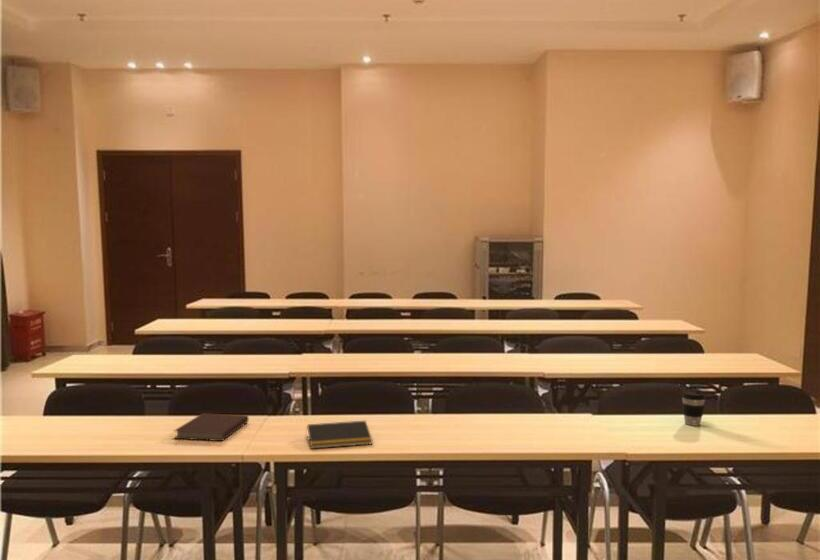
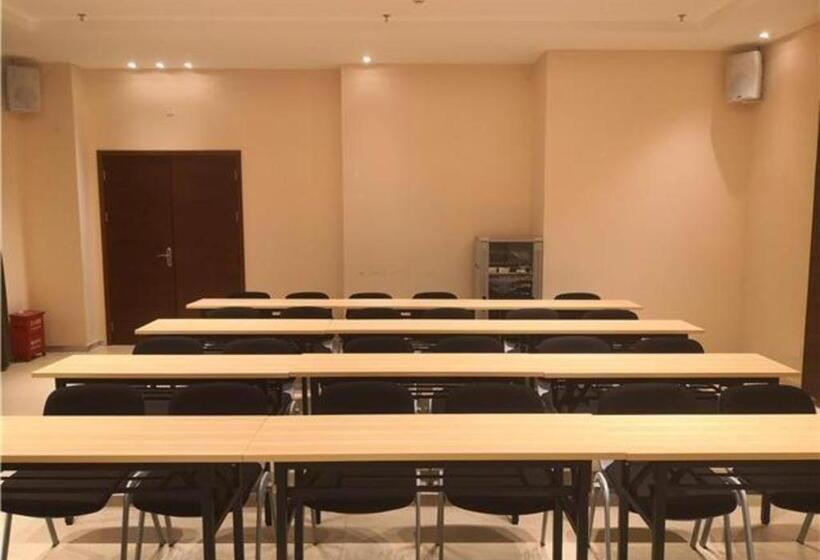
- coffee cup (693, 408)
- notepad (339, 434)
- notebook (212, 426)
